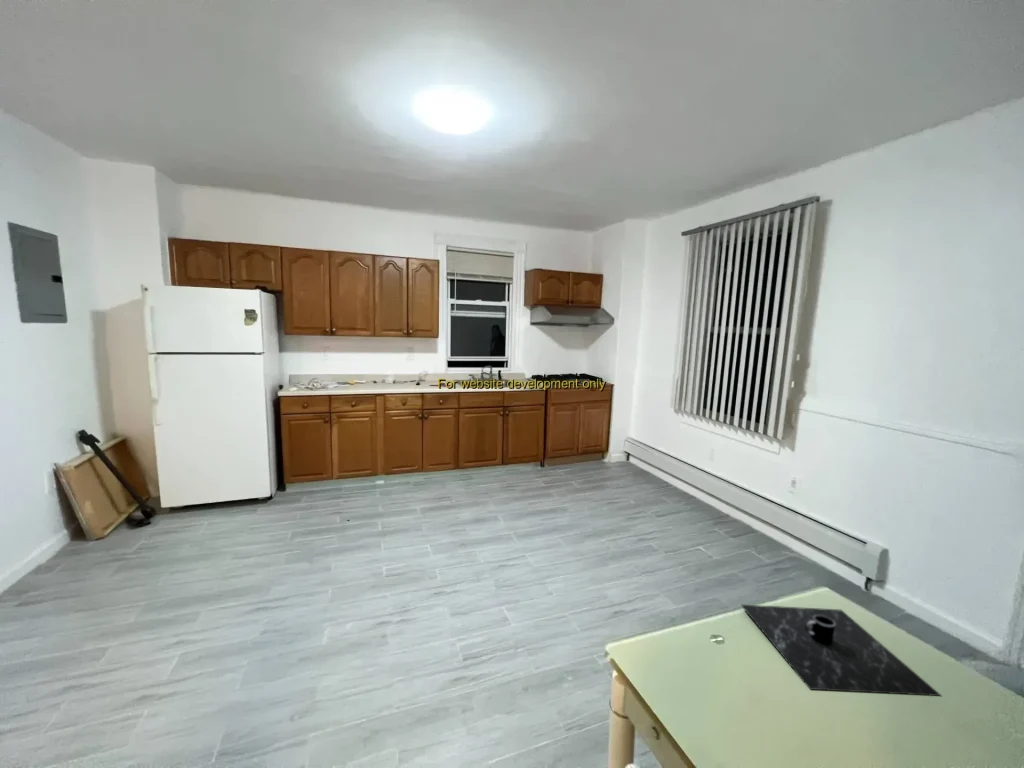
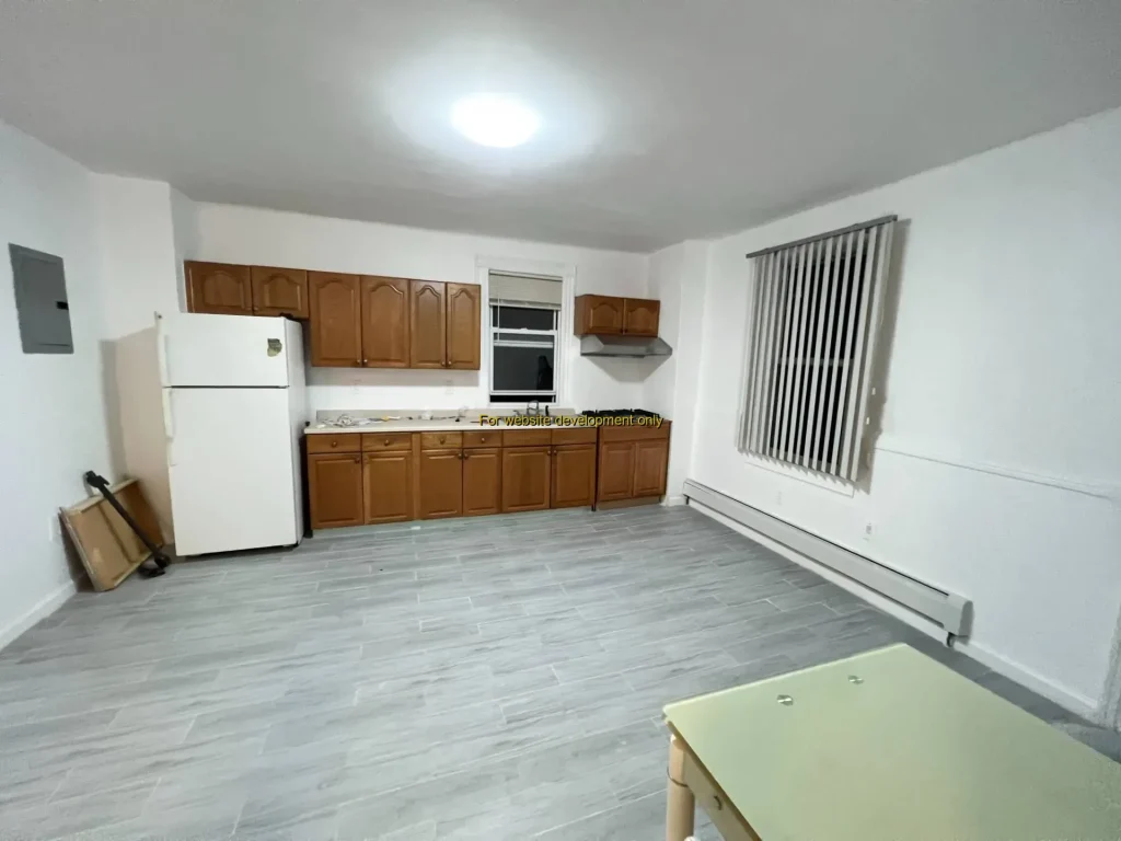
- placemat (828, 634)
